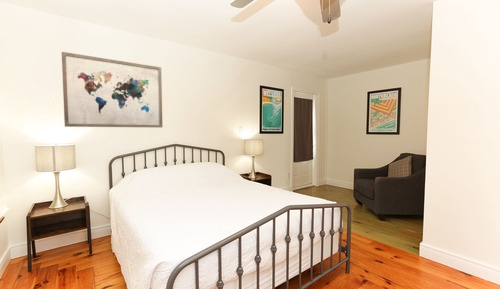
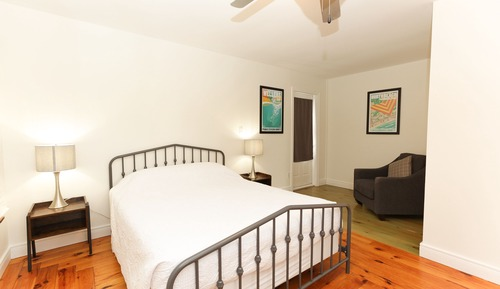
- wall art (117, 94)
